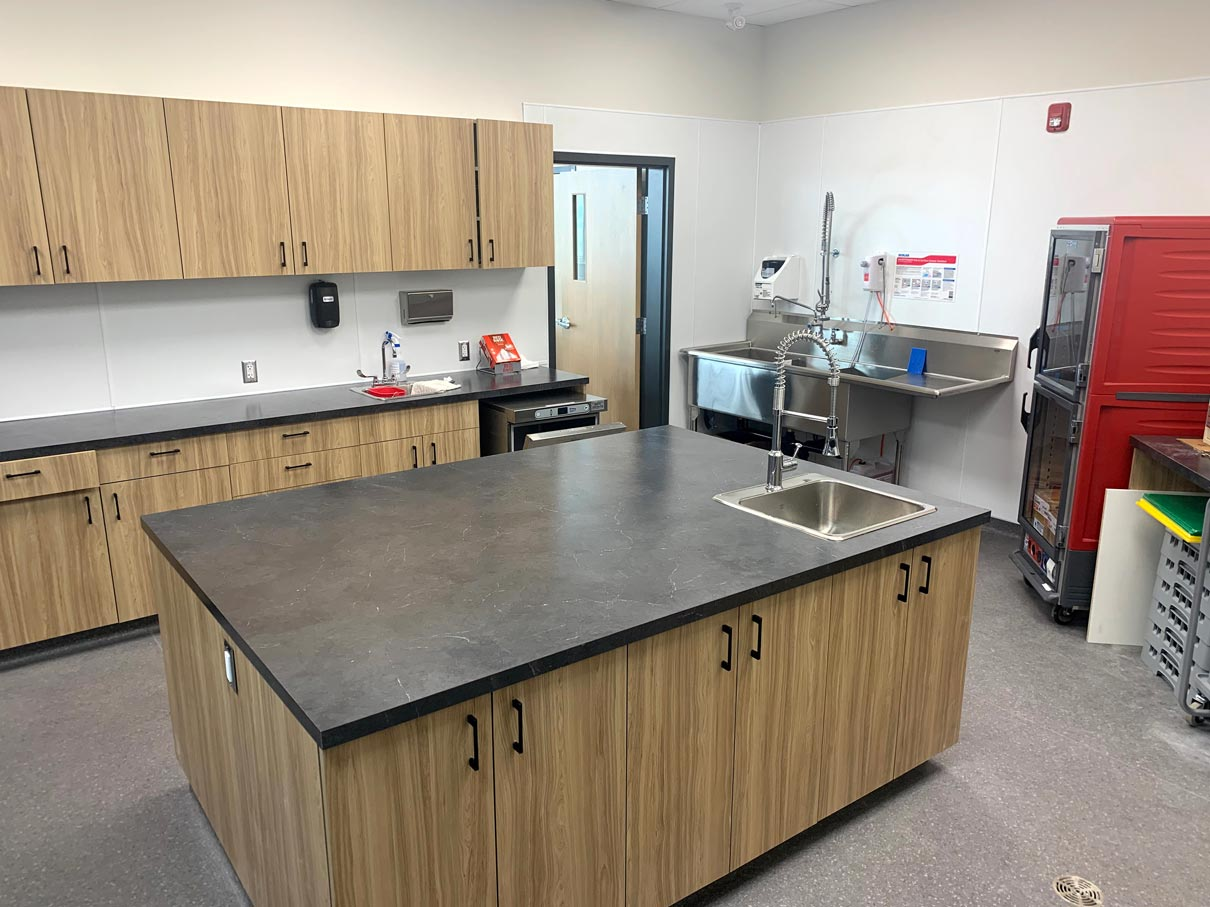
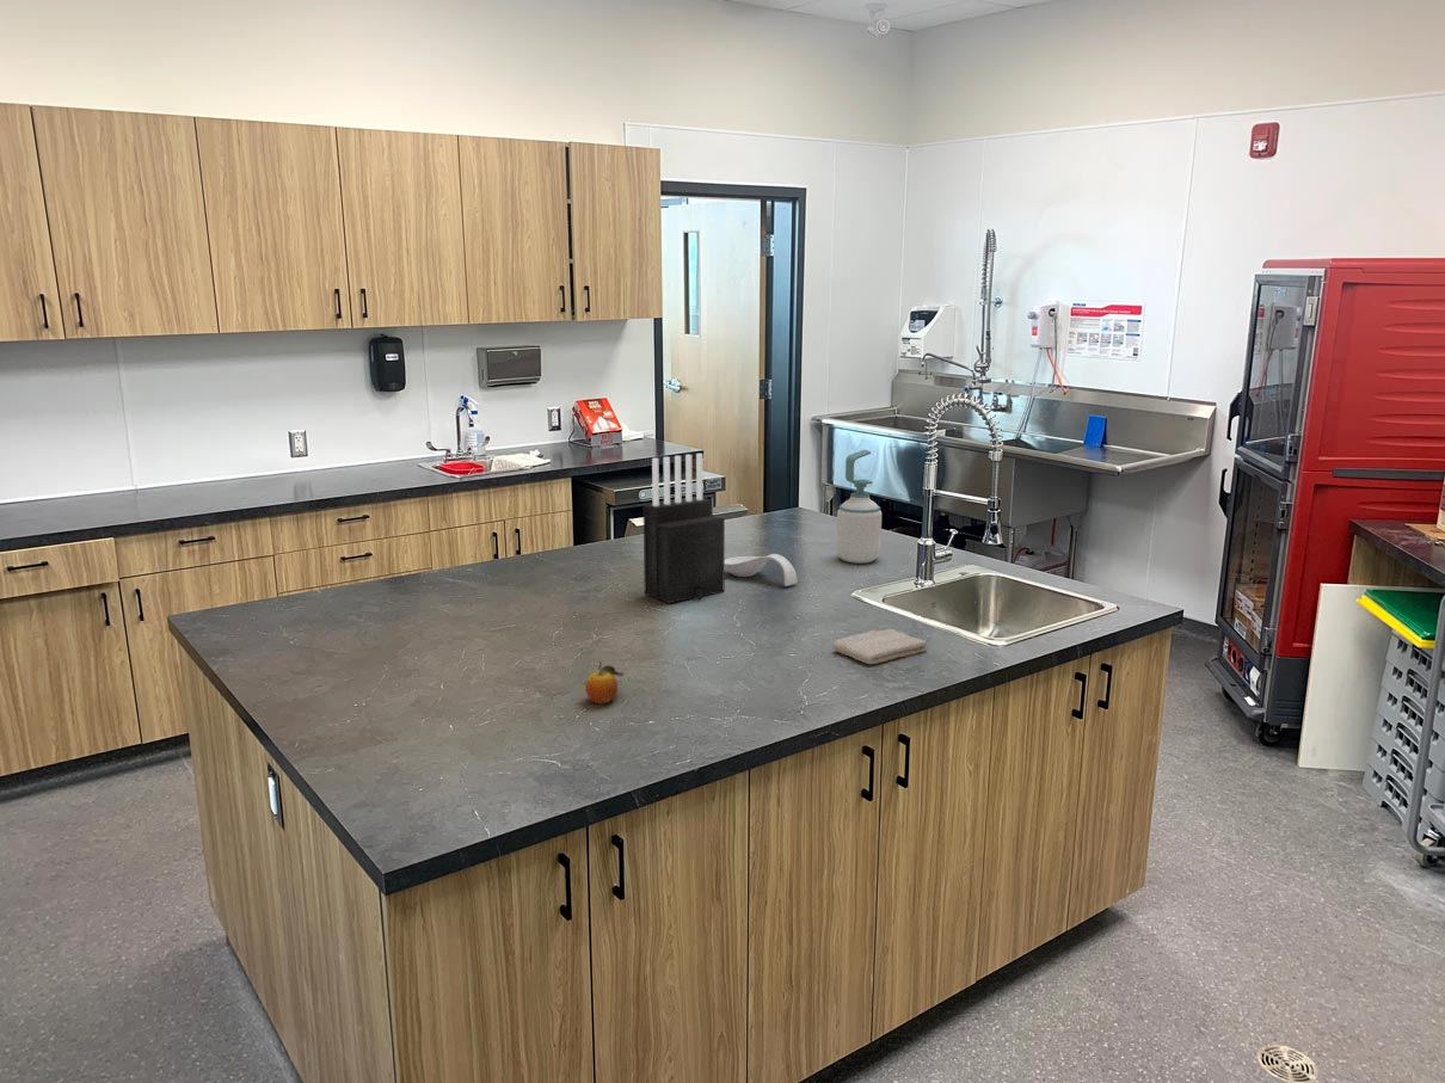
+ spoon rest (758, 565)
+ knife block (687, 527)
+ fruit (608, 678)
+ washcloth (880, 645)
+ soap bottle (859, 505)
